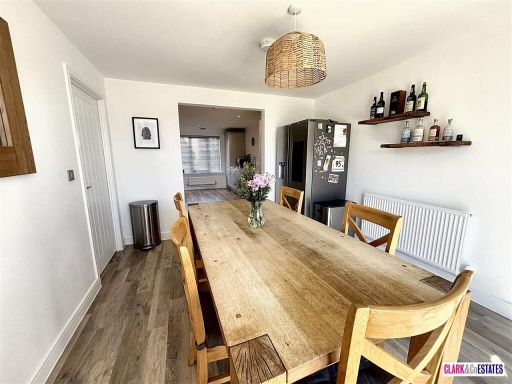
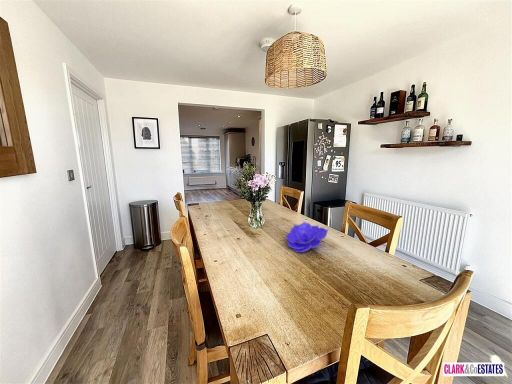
+ decorative bowl (303, 235)
